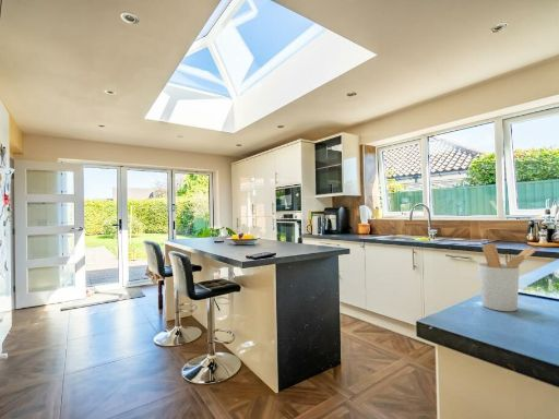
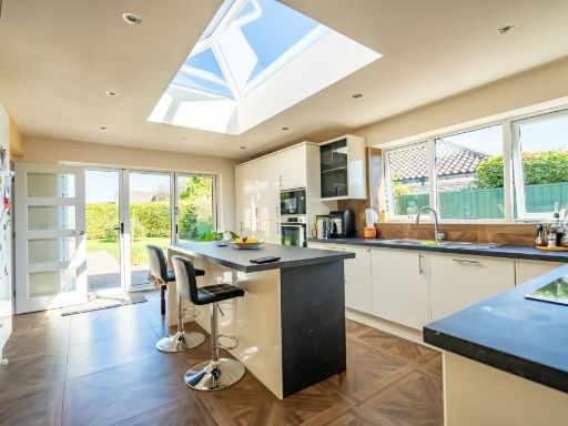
- utensil holder (508, 276)
